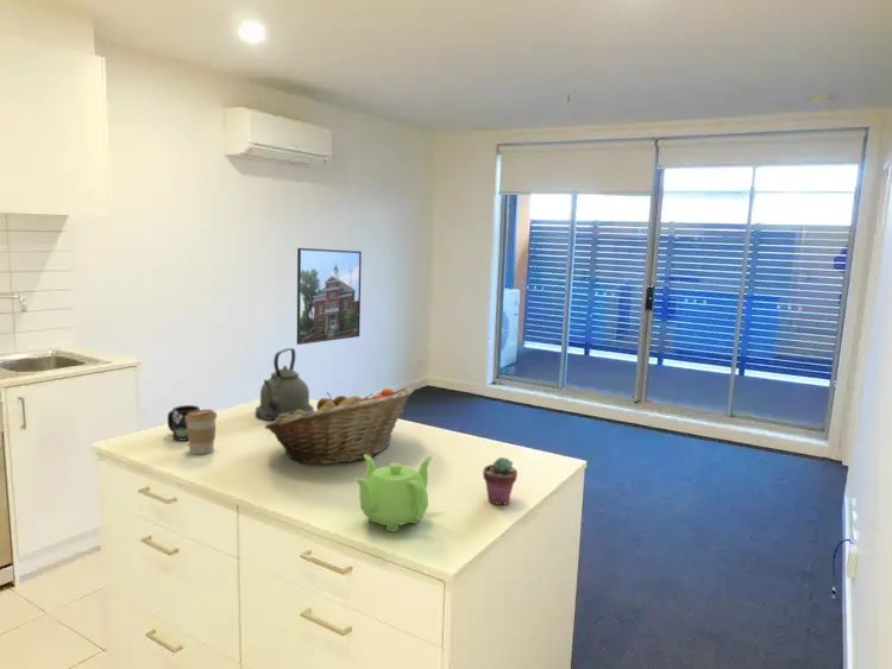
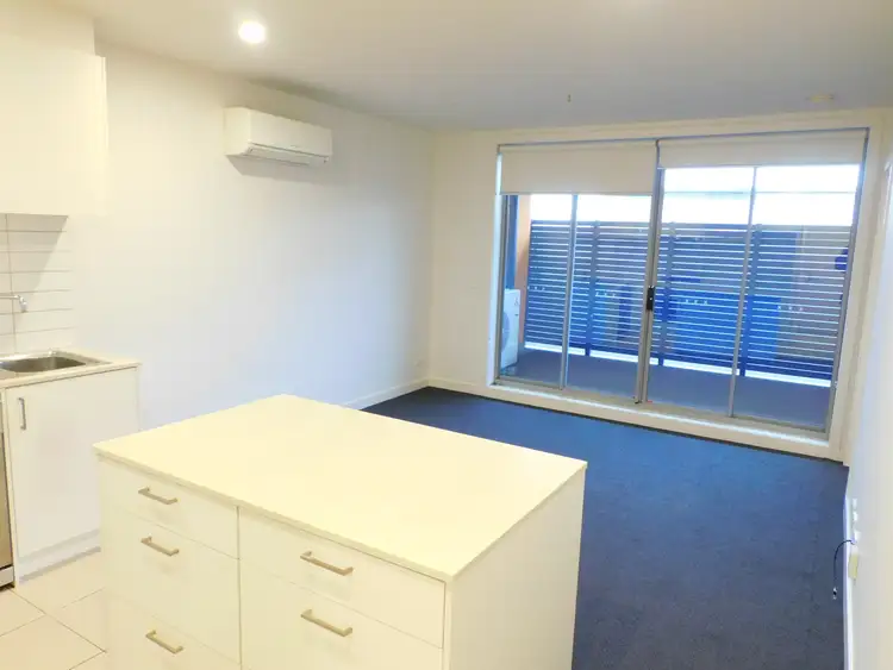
- fruit basket (343, 418)
- mug (182, 421)
- potted succulent (500, 479)
- kettle (284, 383)
- teapot (391, 491)
- coffee cup (201, 430)
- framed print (331, 295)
